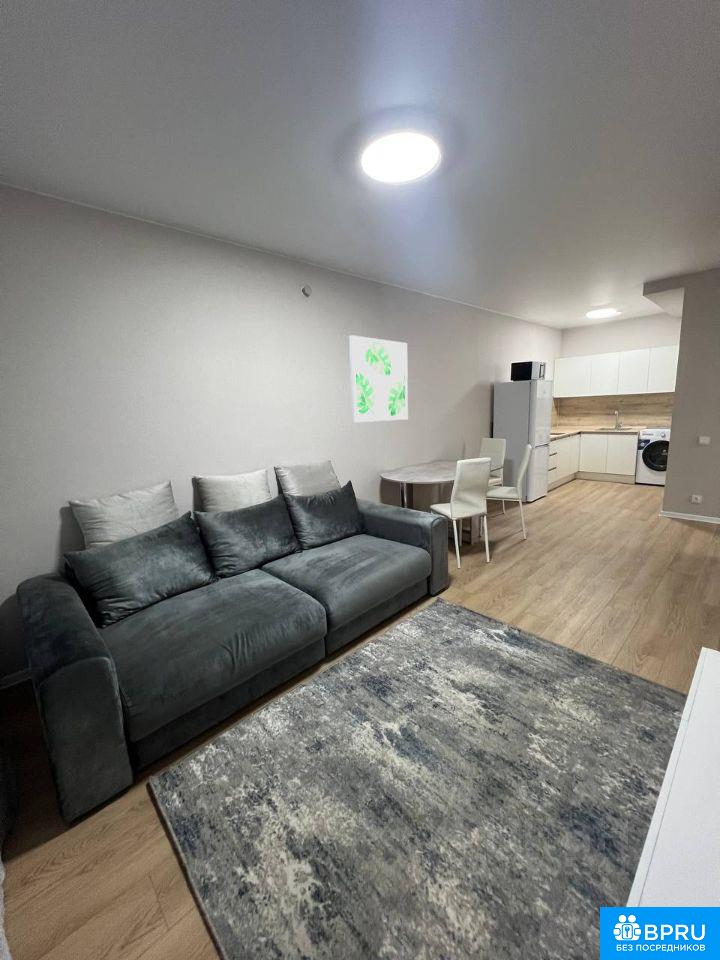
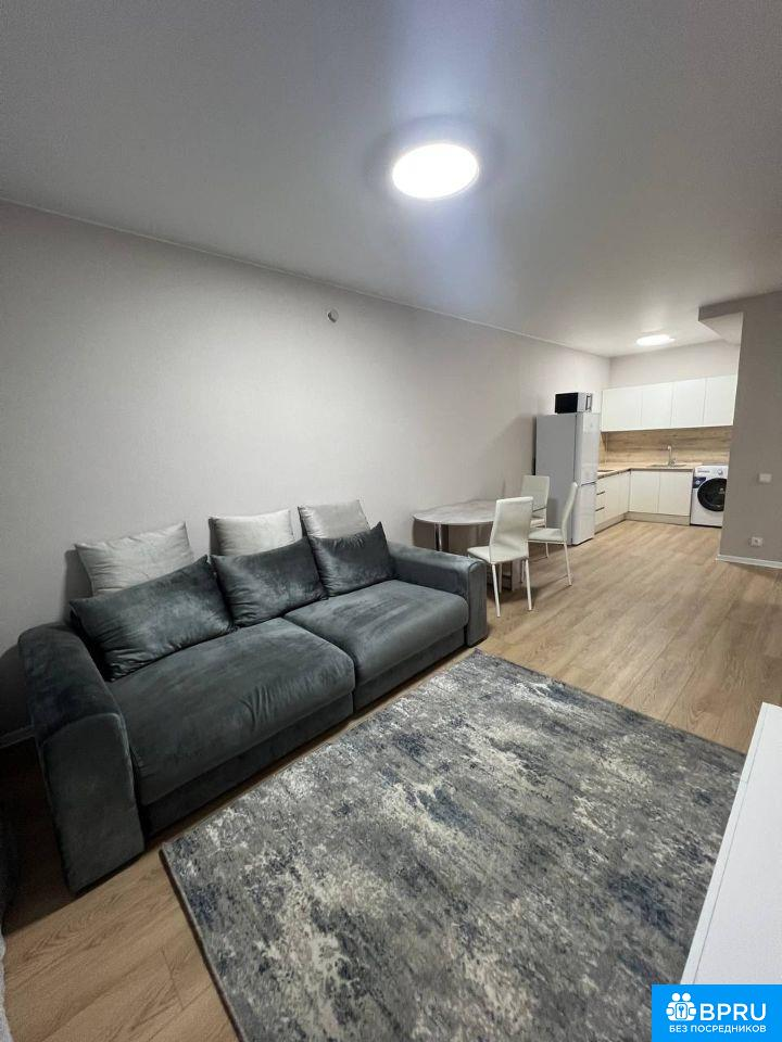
- wall art (380, 380)
